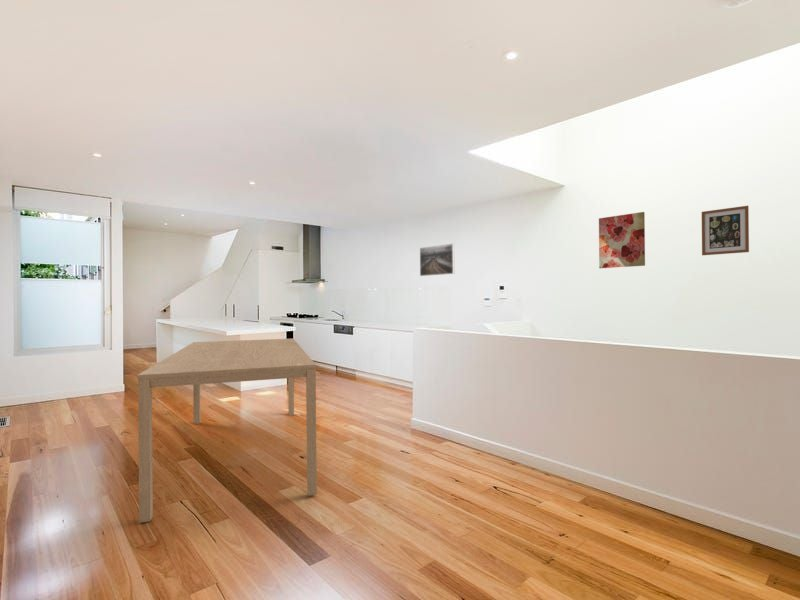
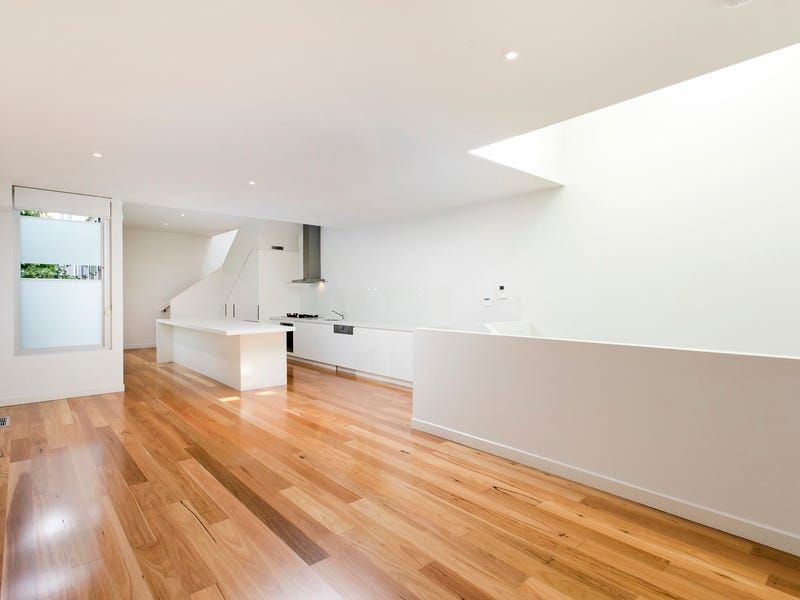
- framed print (436, 260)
- wall art (724, 231)
- dining table (240, 381)
- wall art (621, 241)
